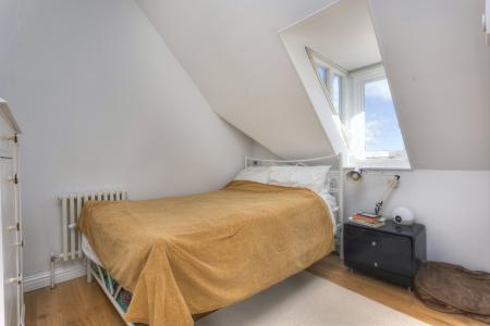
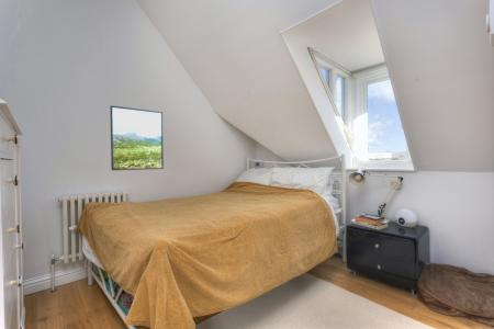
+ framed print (138, 139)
